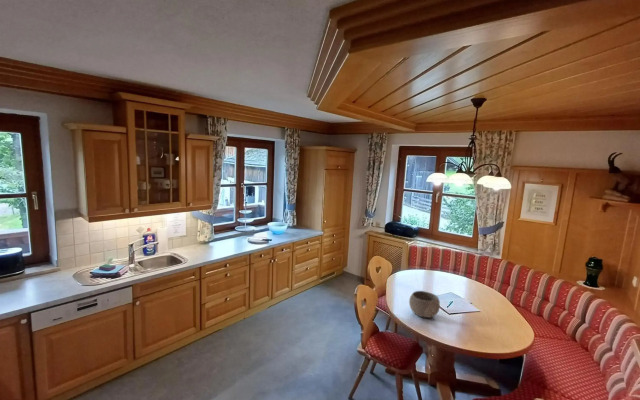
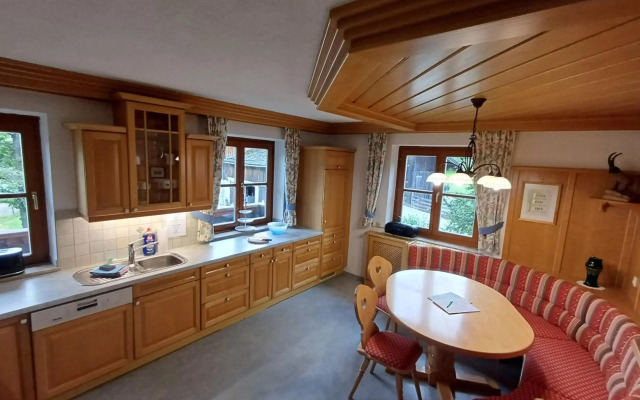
- bowl (424, 305)
